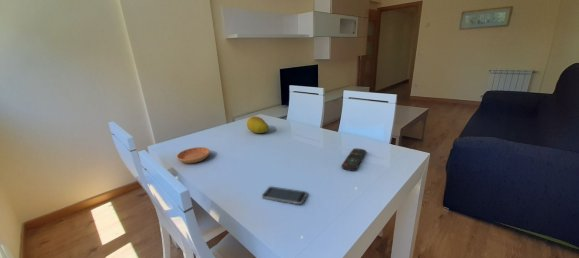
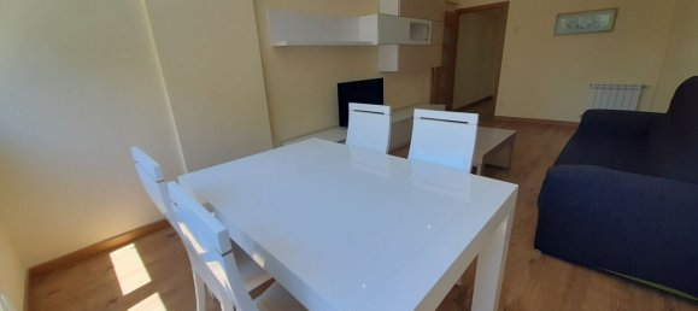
- remote control (354, 158)
- fruit (257, 124)
- smartphone (284, 194)
- saucer (193, 155)
